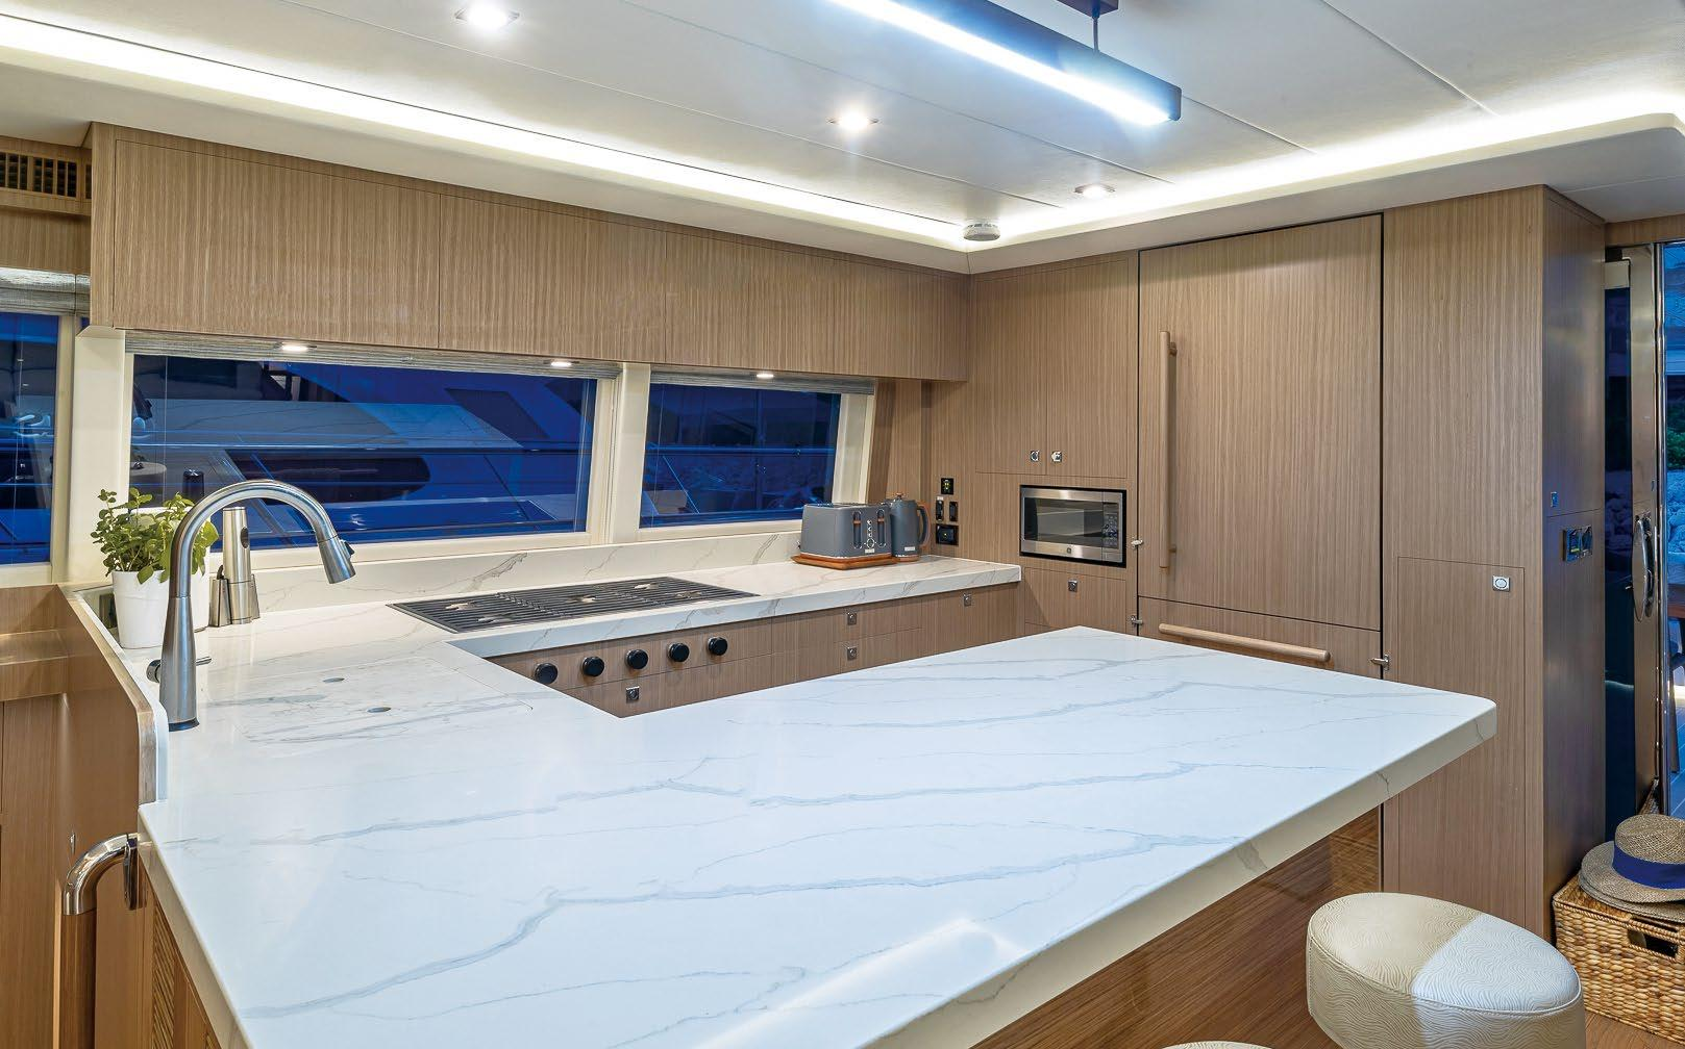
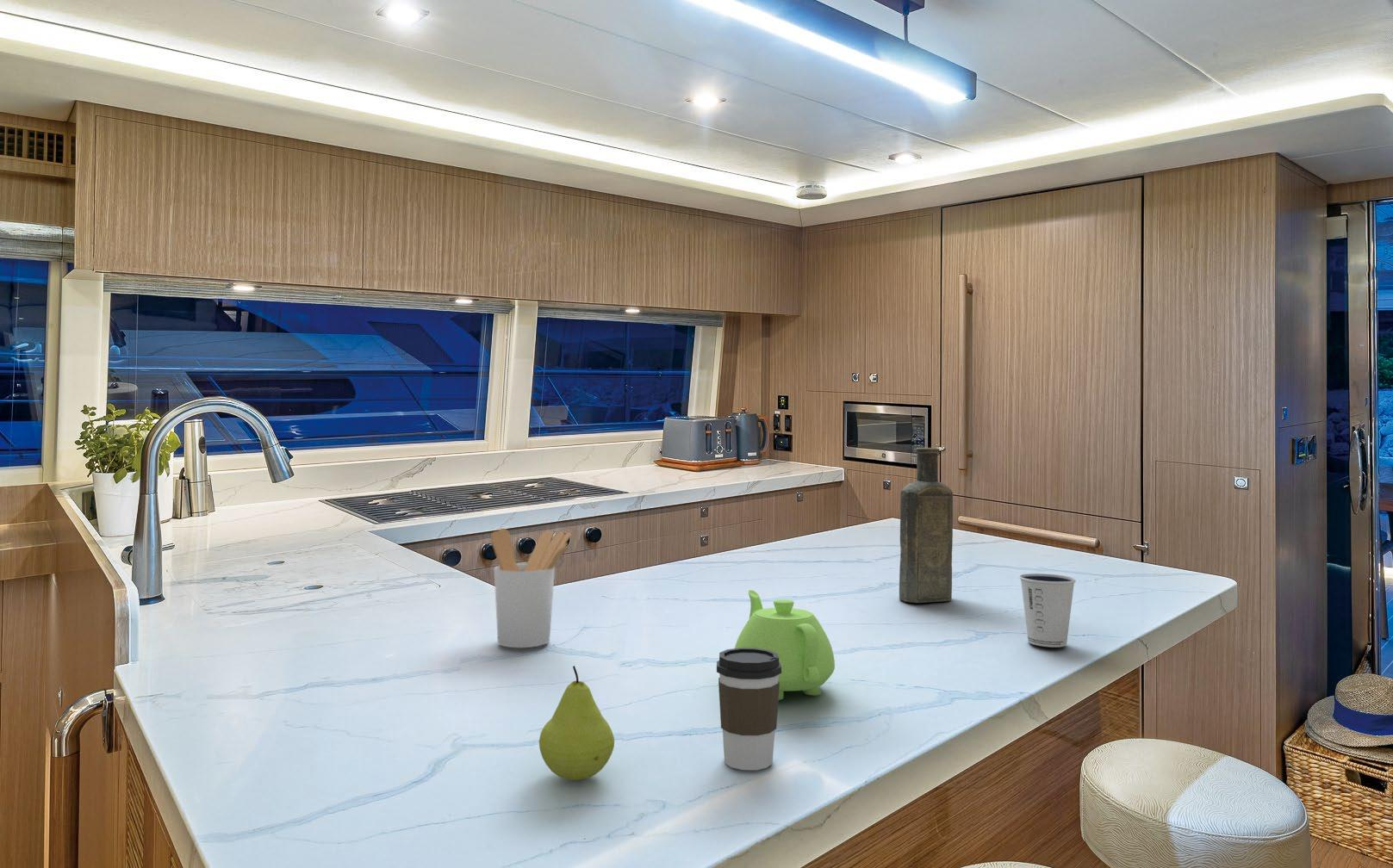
+ teapot (780, 643)
+ utensil holder (534, 583)
+ dixie cup (1047, 611)
+ bottle (922, 523)
+ fruit (577, 722)
+ coffee cup (748, 708)
